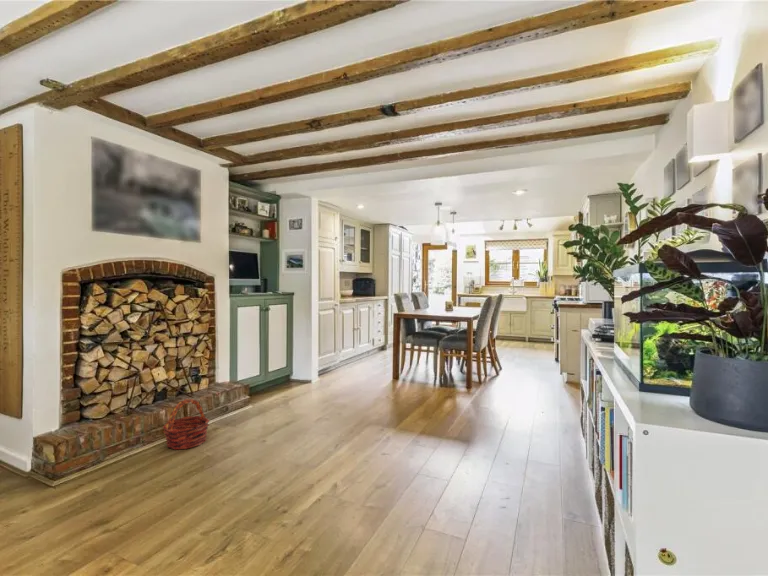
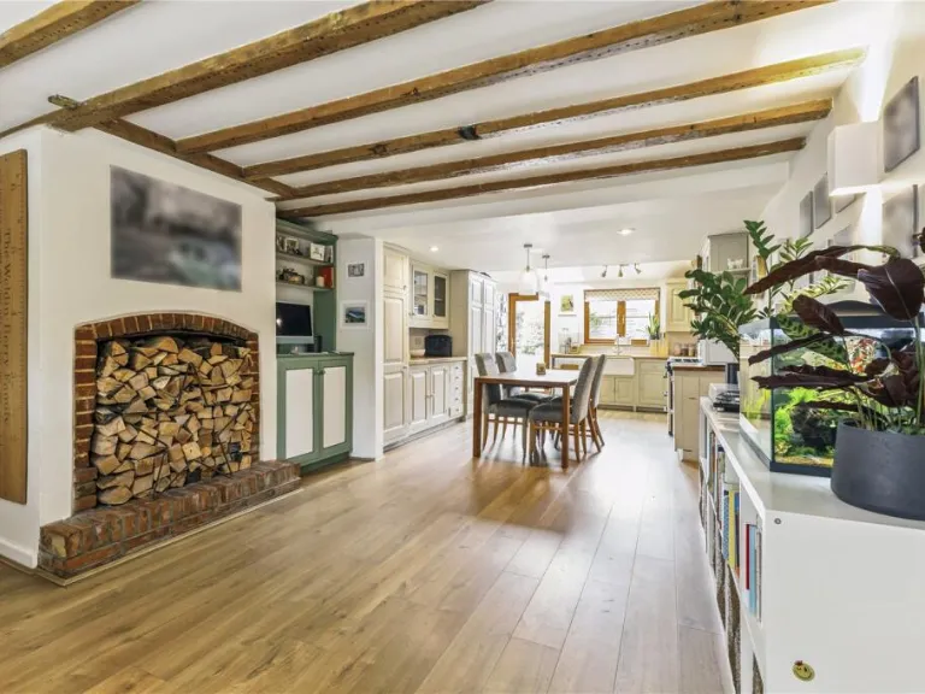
- basket (186, 421)
